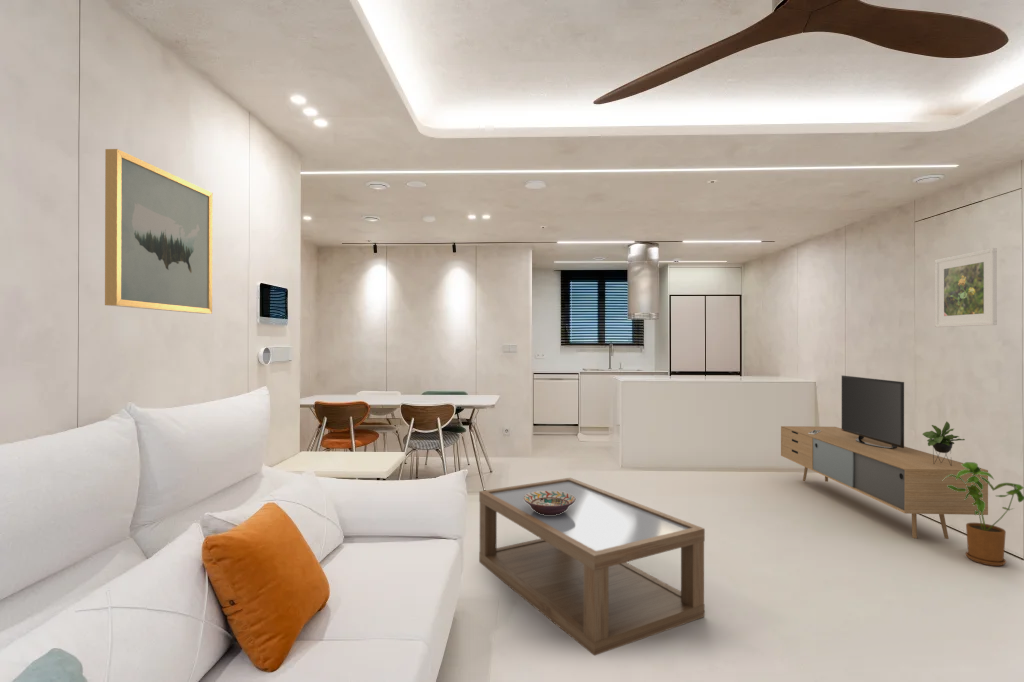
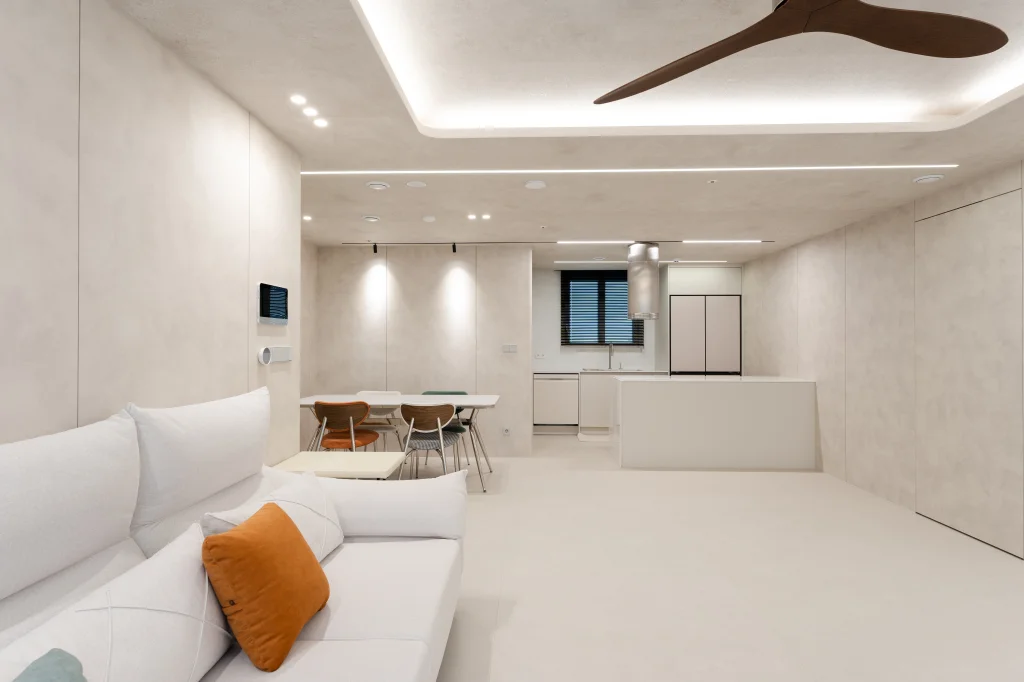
- wall art (165, 241)
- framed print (963, 290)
- coffee table (579, 547)
- house plant (979, 510)
- media console (865, 441)
- decorative bowl (549, 501)
